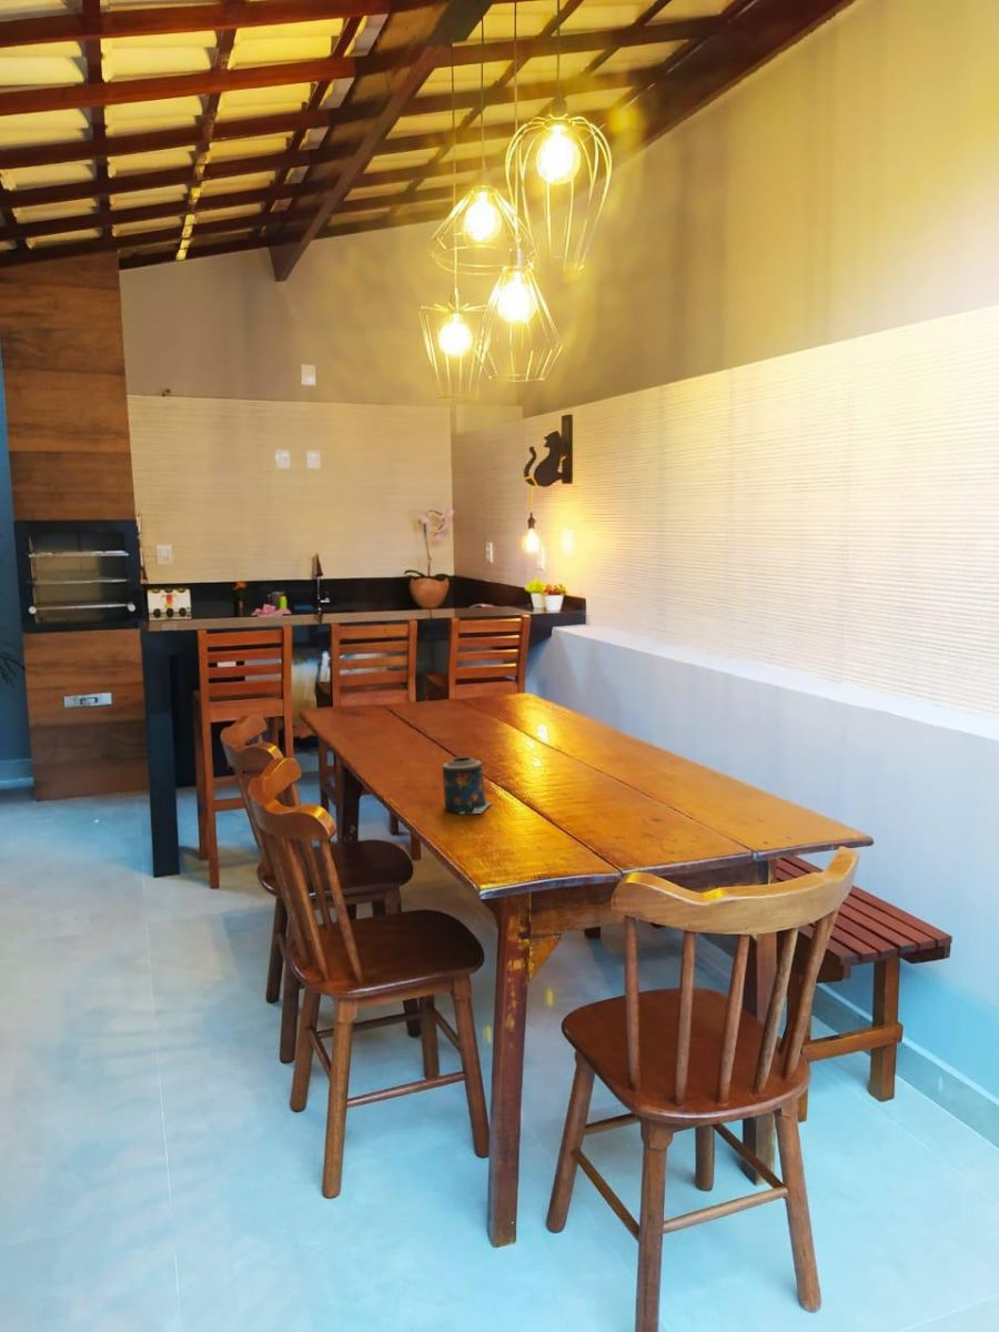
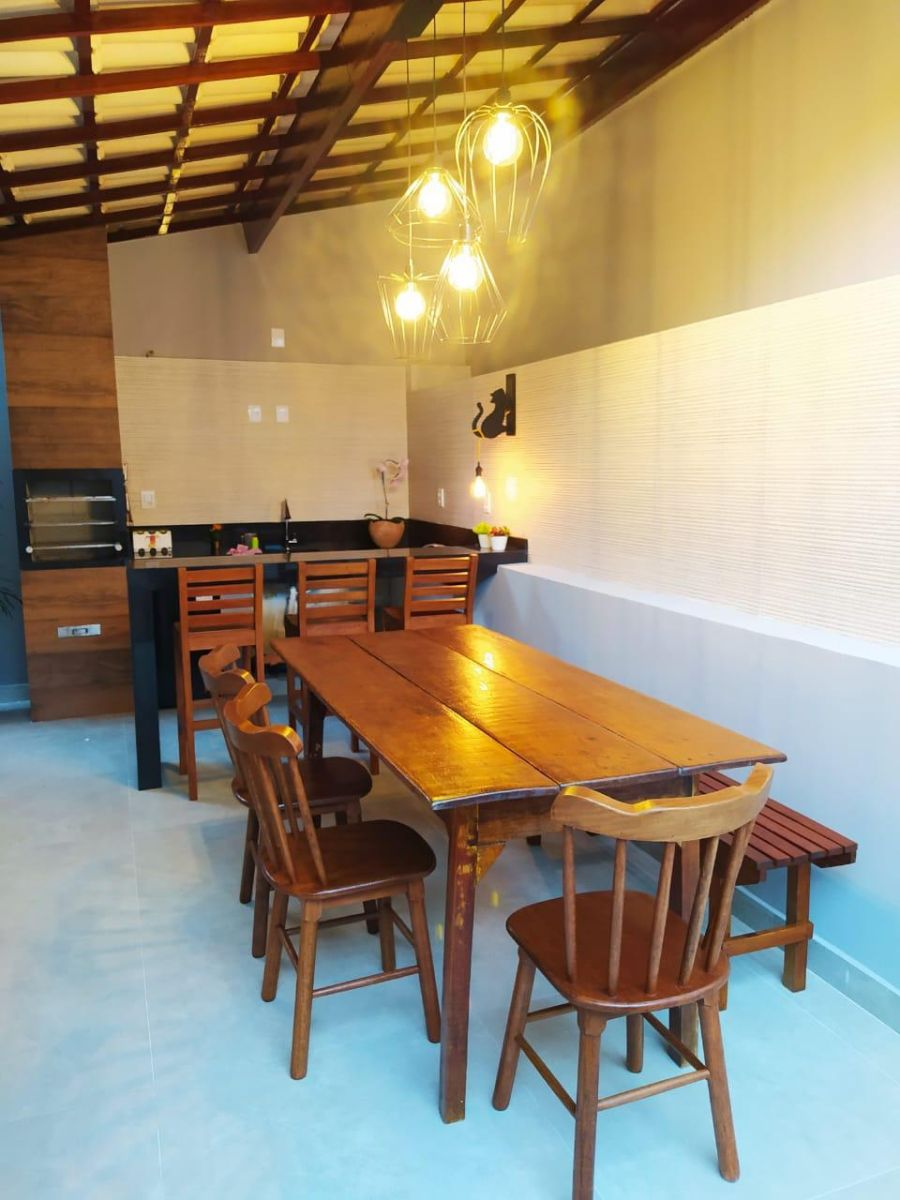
- candle (470, 783)
